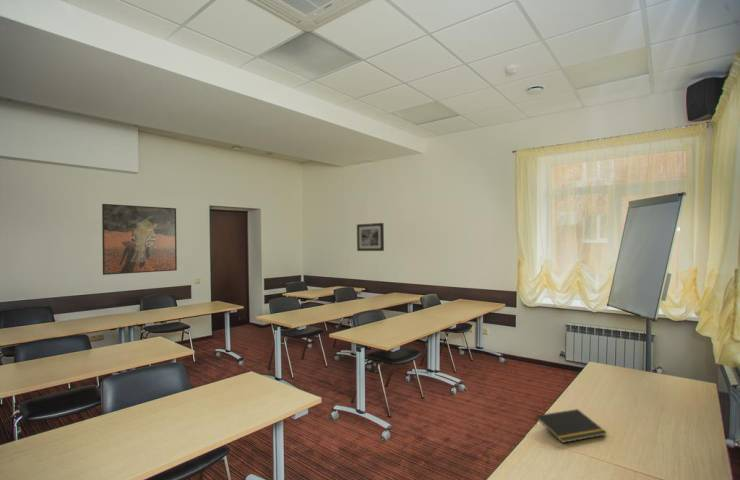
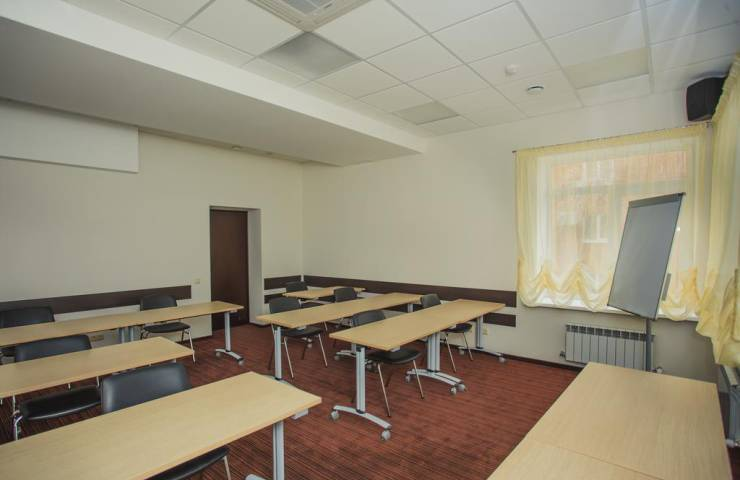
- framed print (141, 239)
- wall art (370, 237)
- notepad (570, 424)
